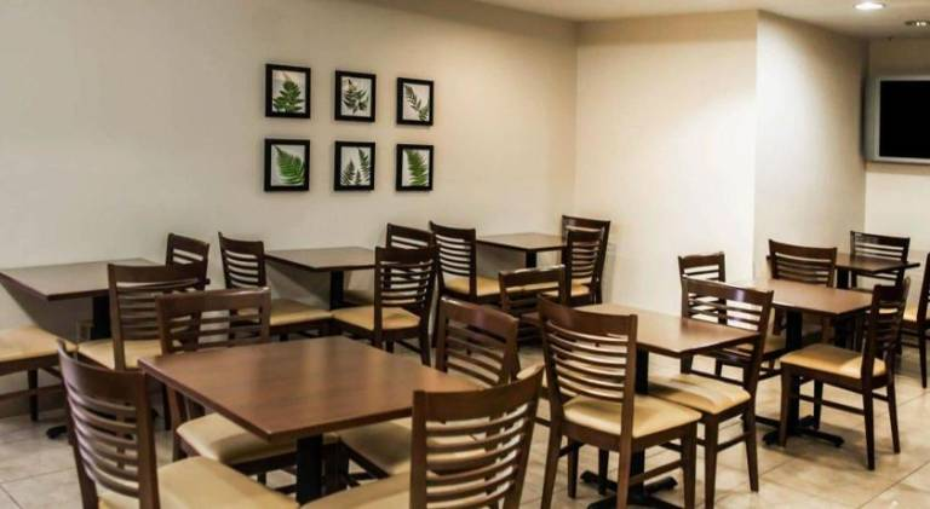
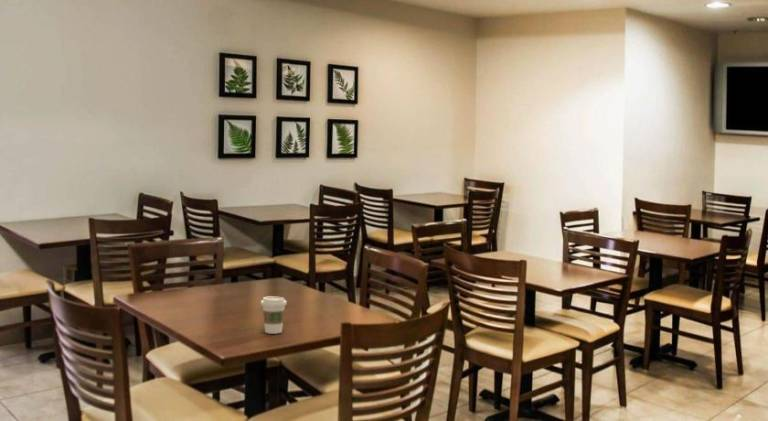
+ coffee cup (273, 314)
